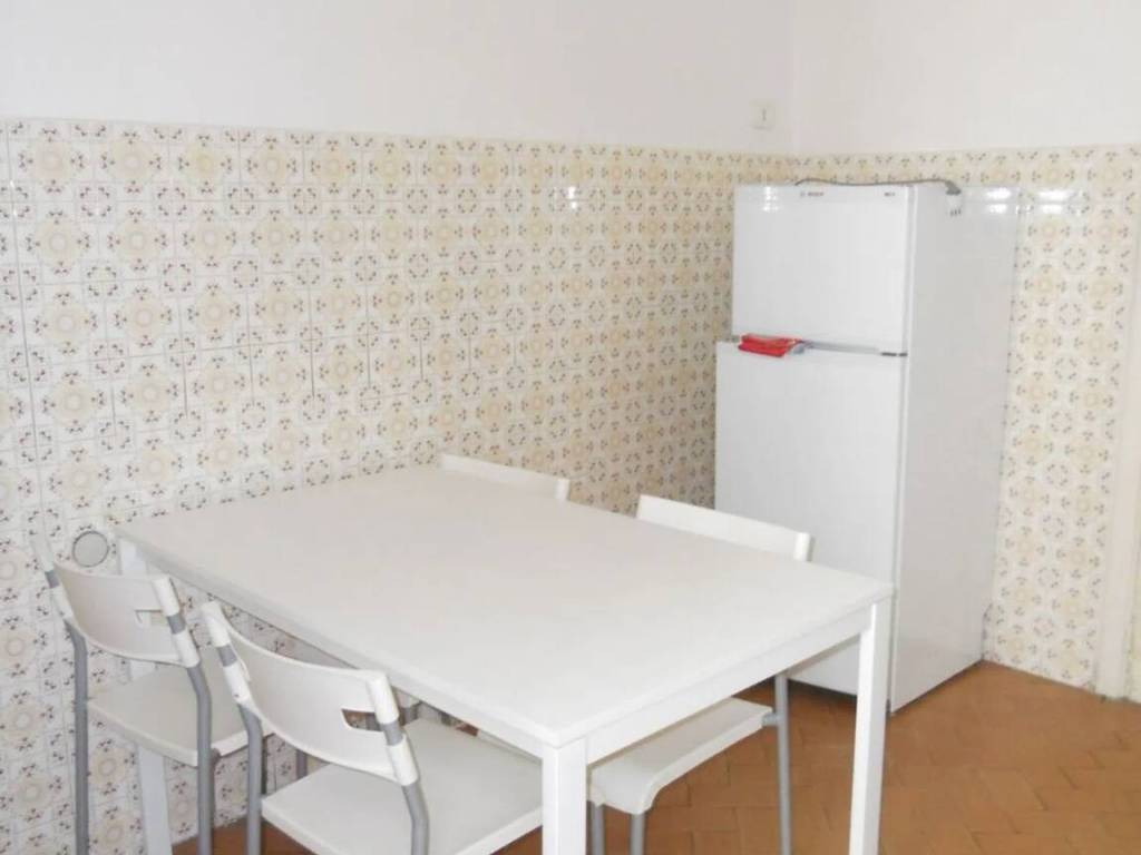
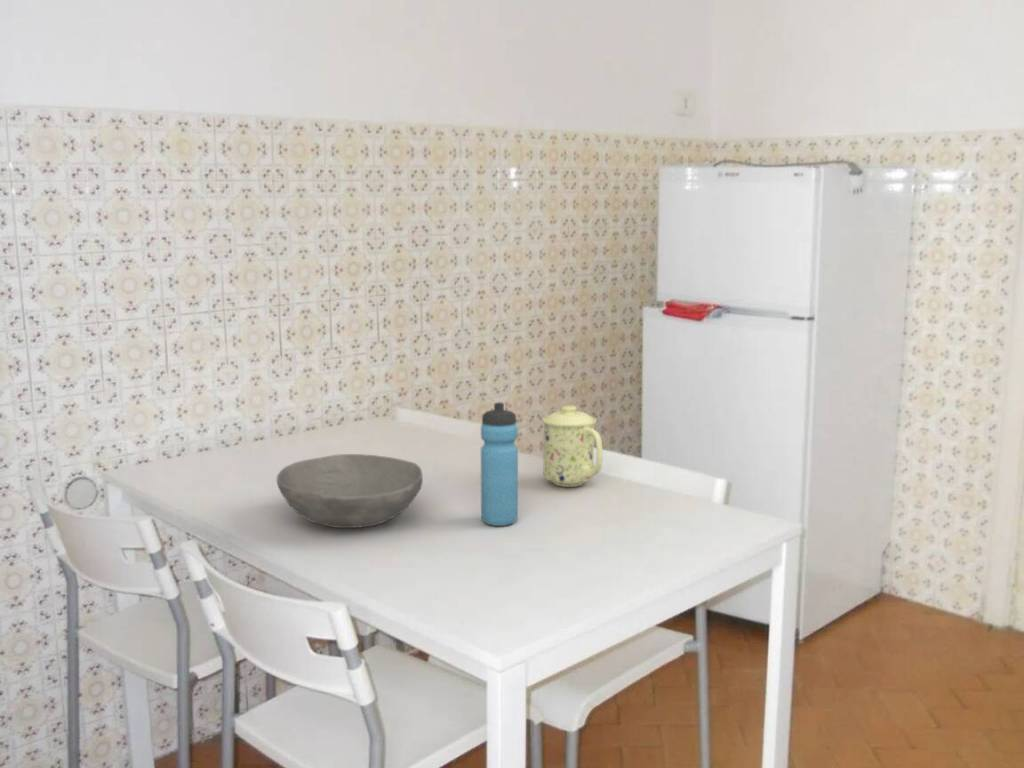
+ water bottle (499, 462)
+ mug (571, 445)
+ bowl (350, 495)
